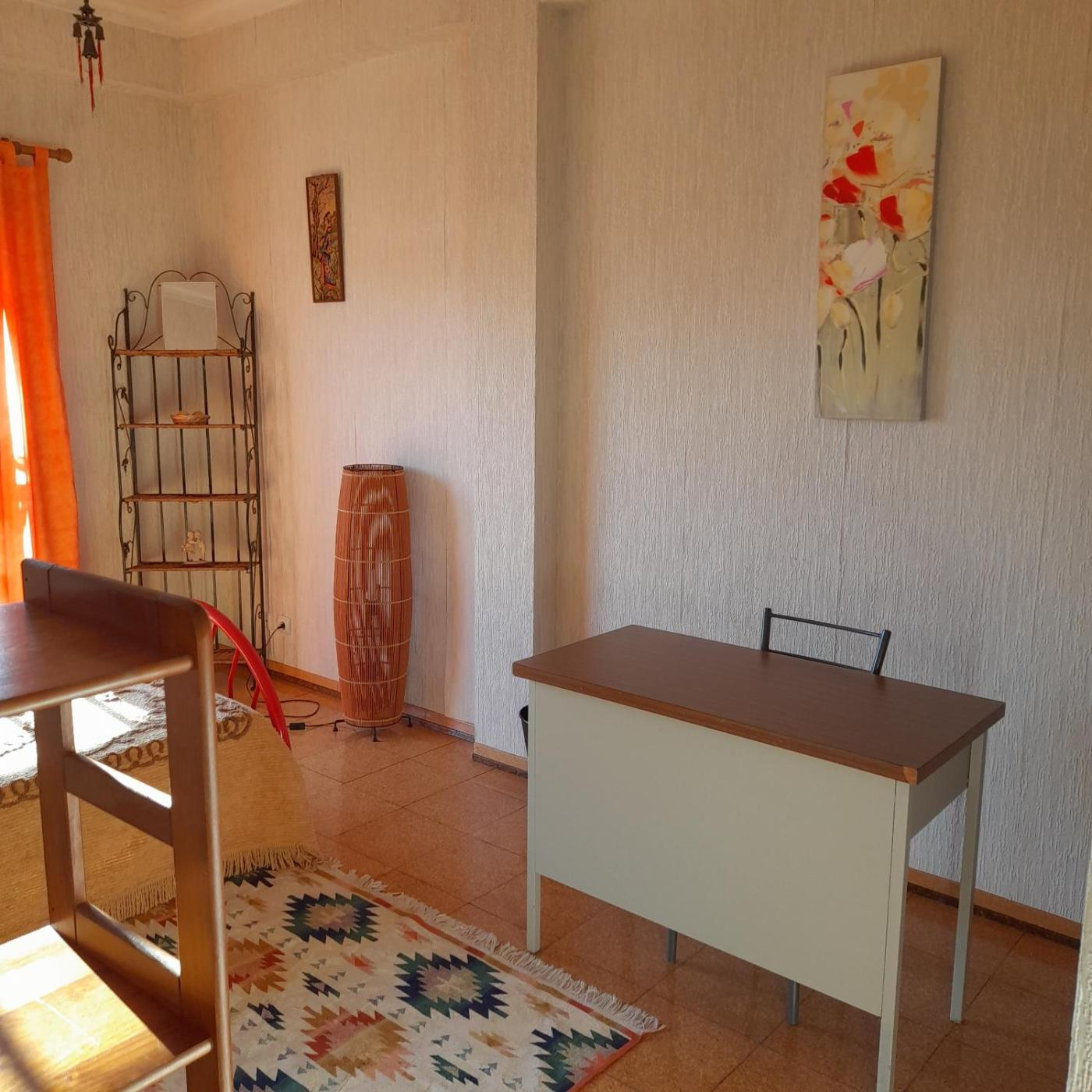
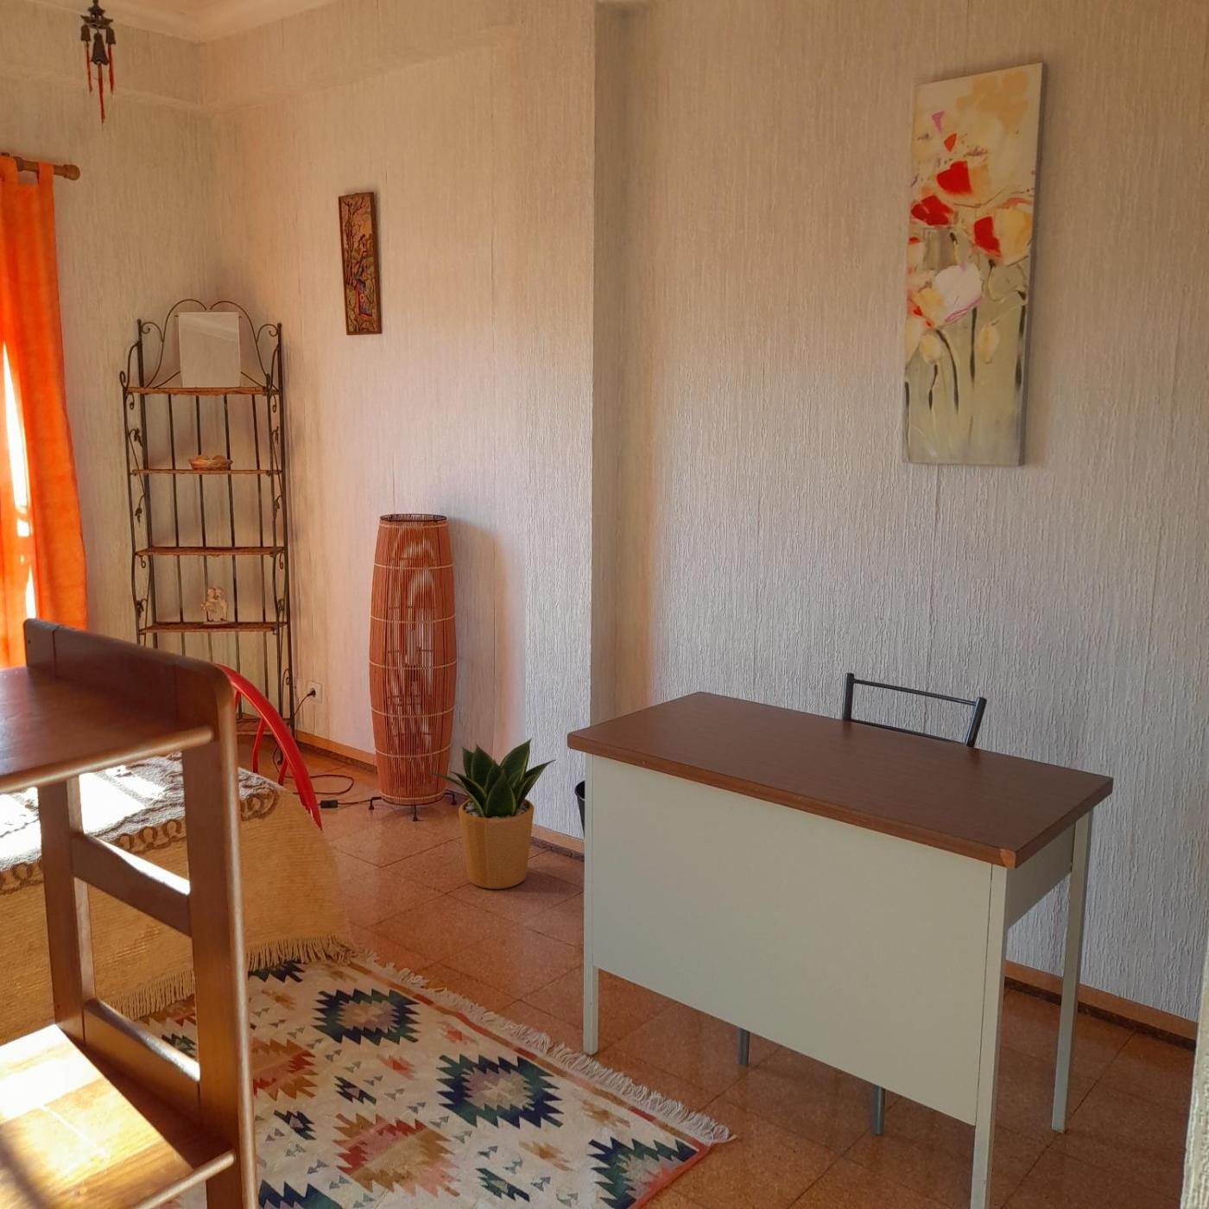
+ potted plant (490, 815)
